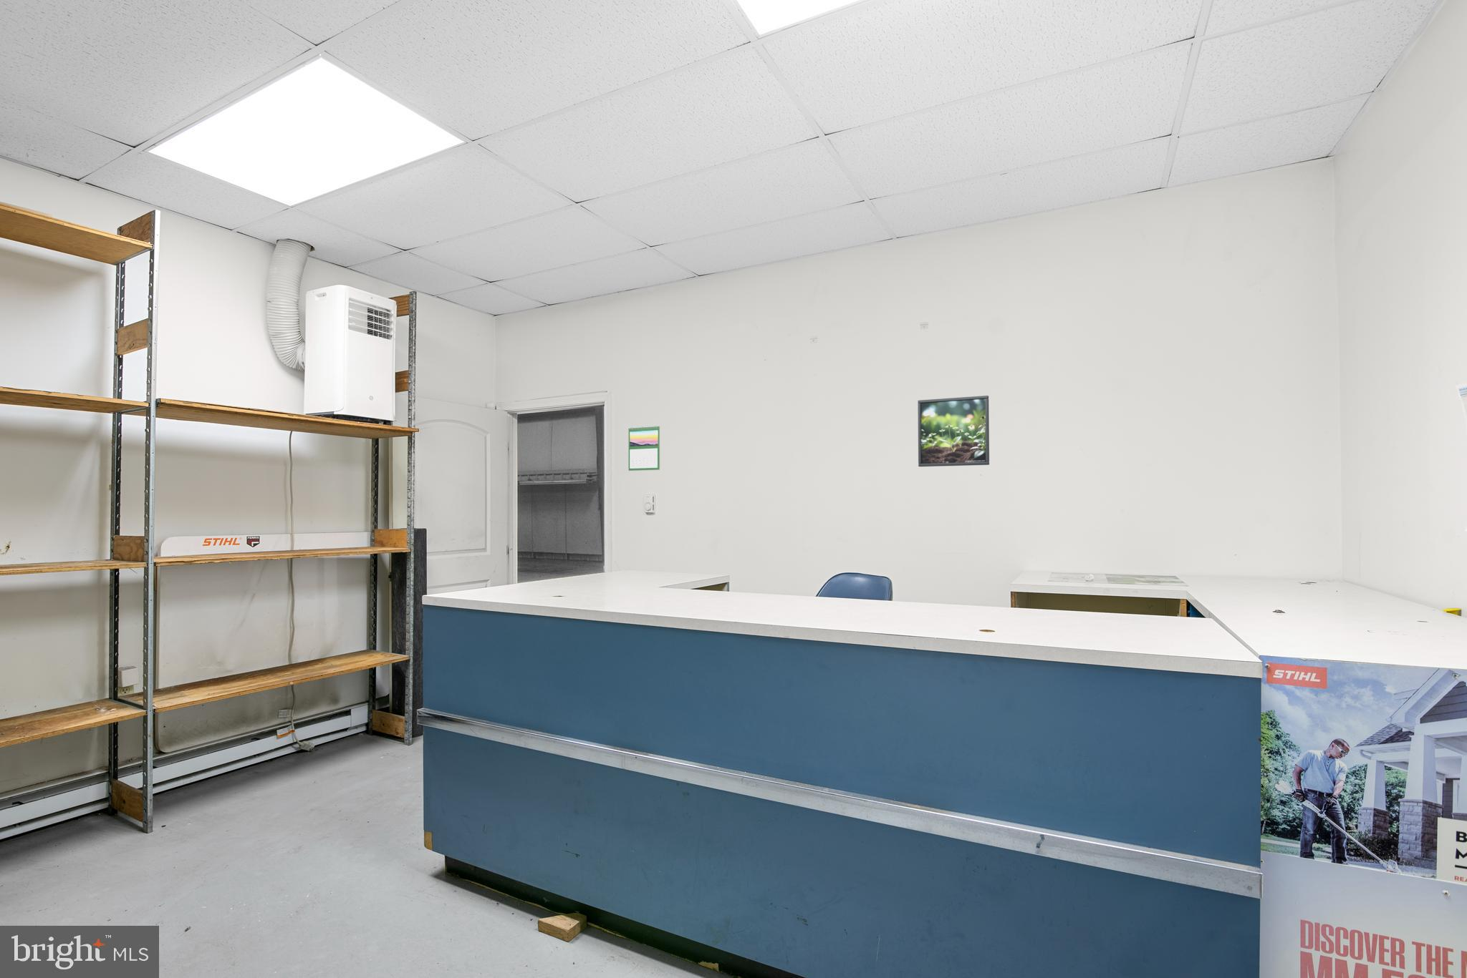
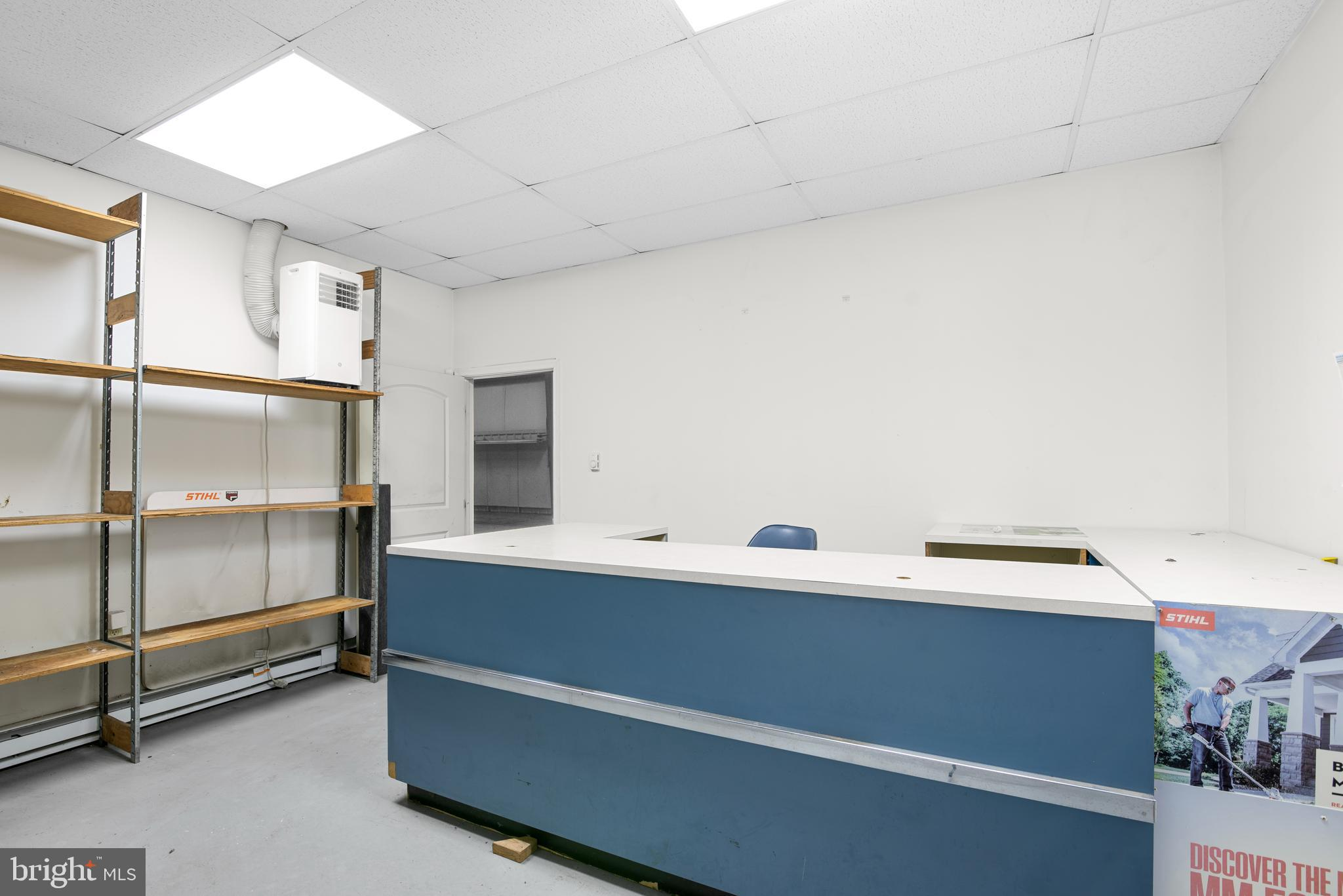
- calendar (644, 448)
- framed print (953, 431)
